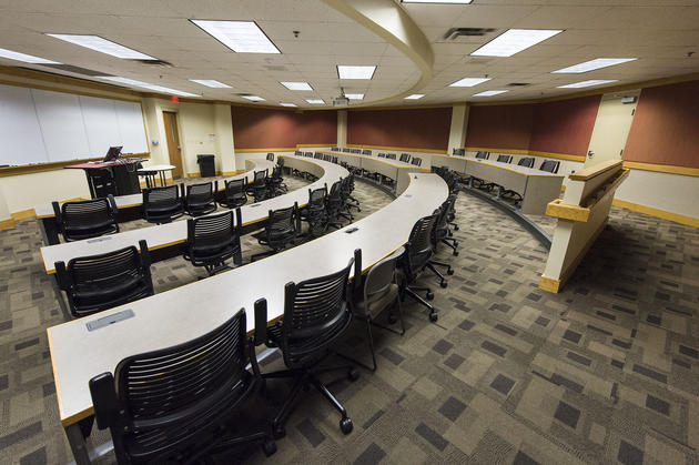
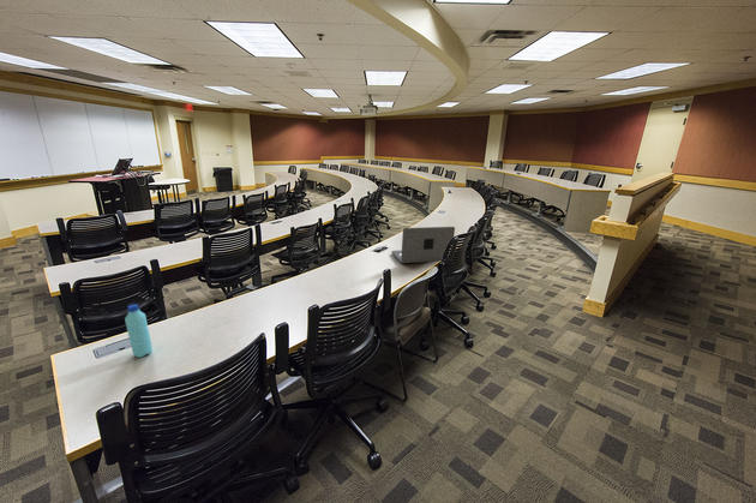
+ laptop (421, 240)
+ water bottle (138, 330)
